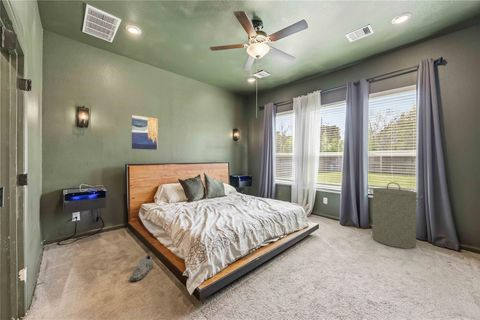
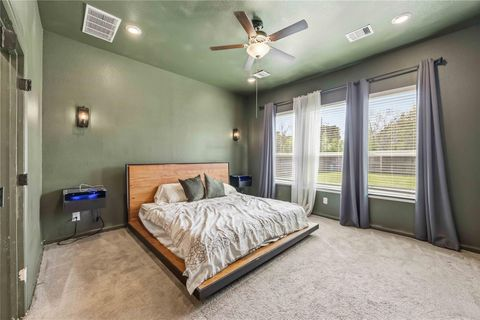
- laundry hamper (393, 211)
- shoe (142, 266)
- wall art (145, 133)
